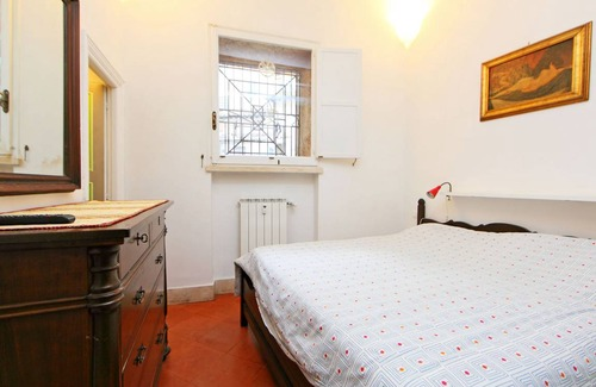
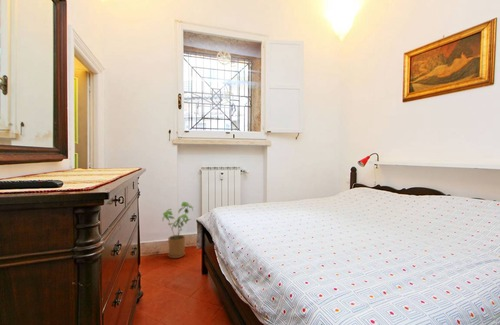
+ house plant (178, 229)
